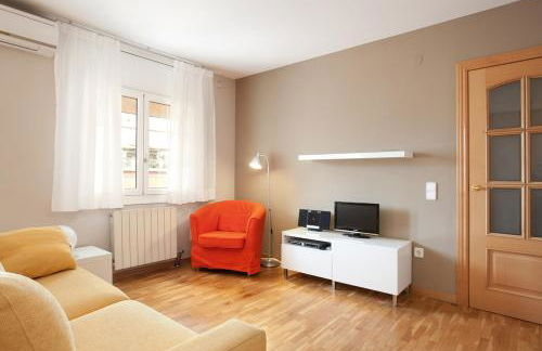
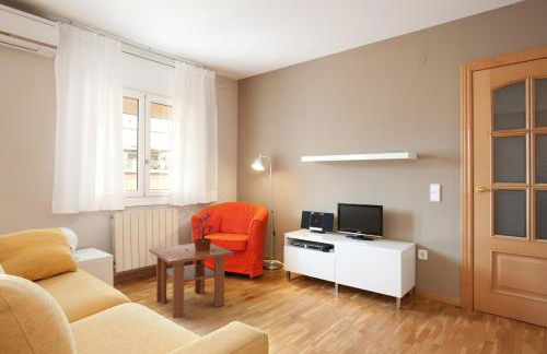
+ coffee table (189, 276)
+ potted plant (200, 231)
